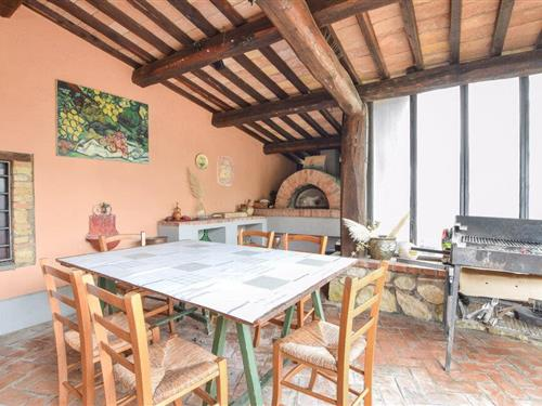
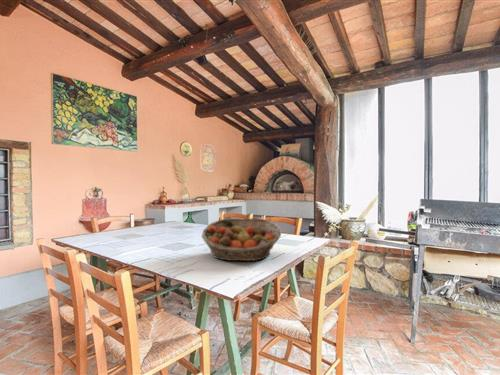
+ fruit basket (241, 238)
